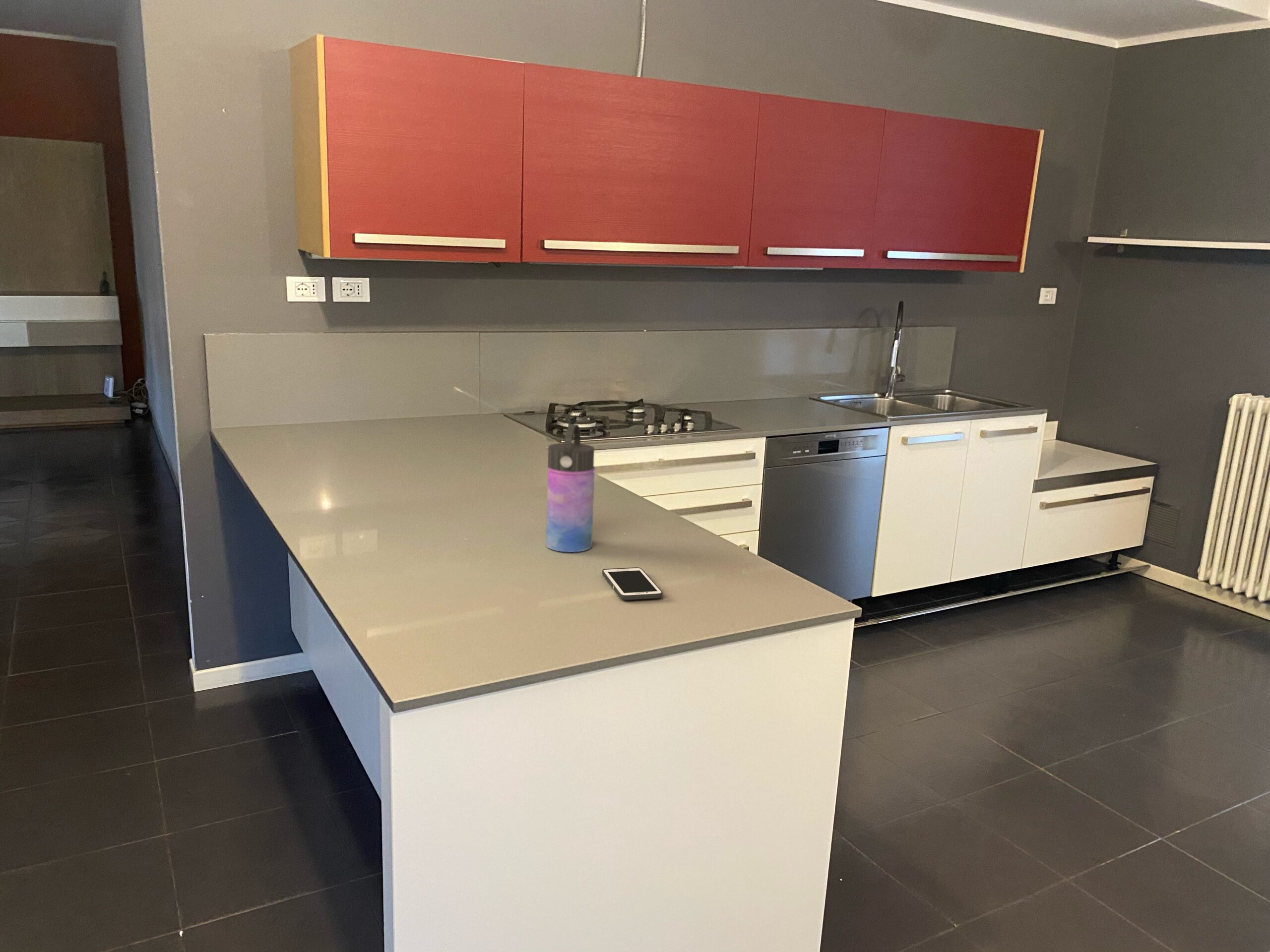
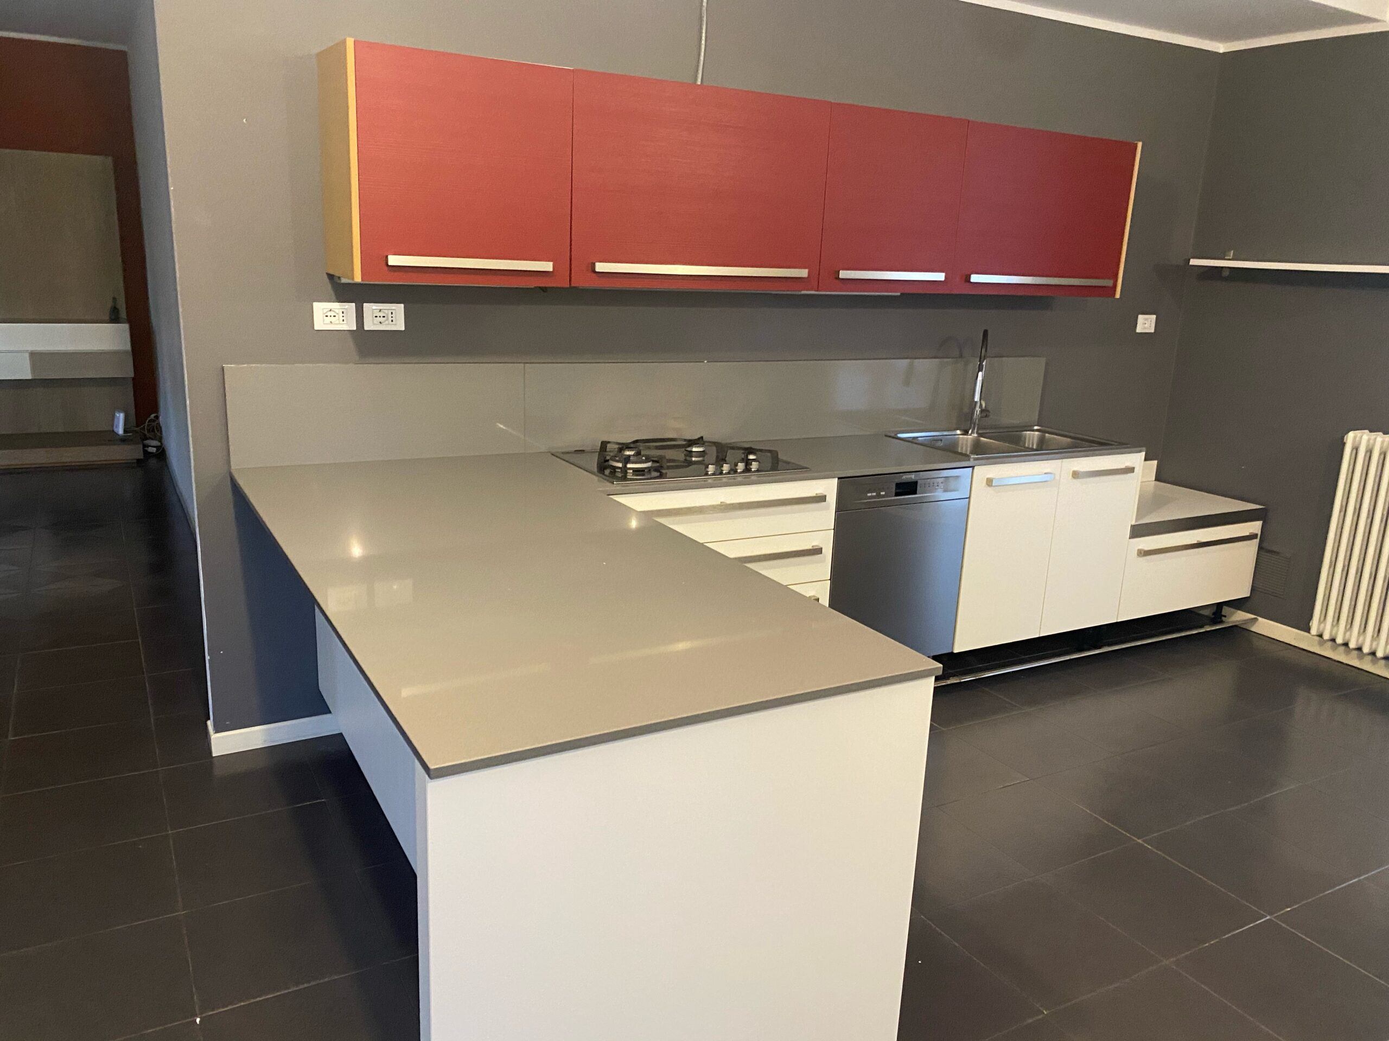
- cell phone (631, 583)
- water bottle (571, 485)
